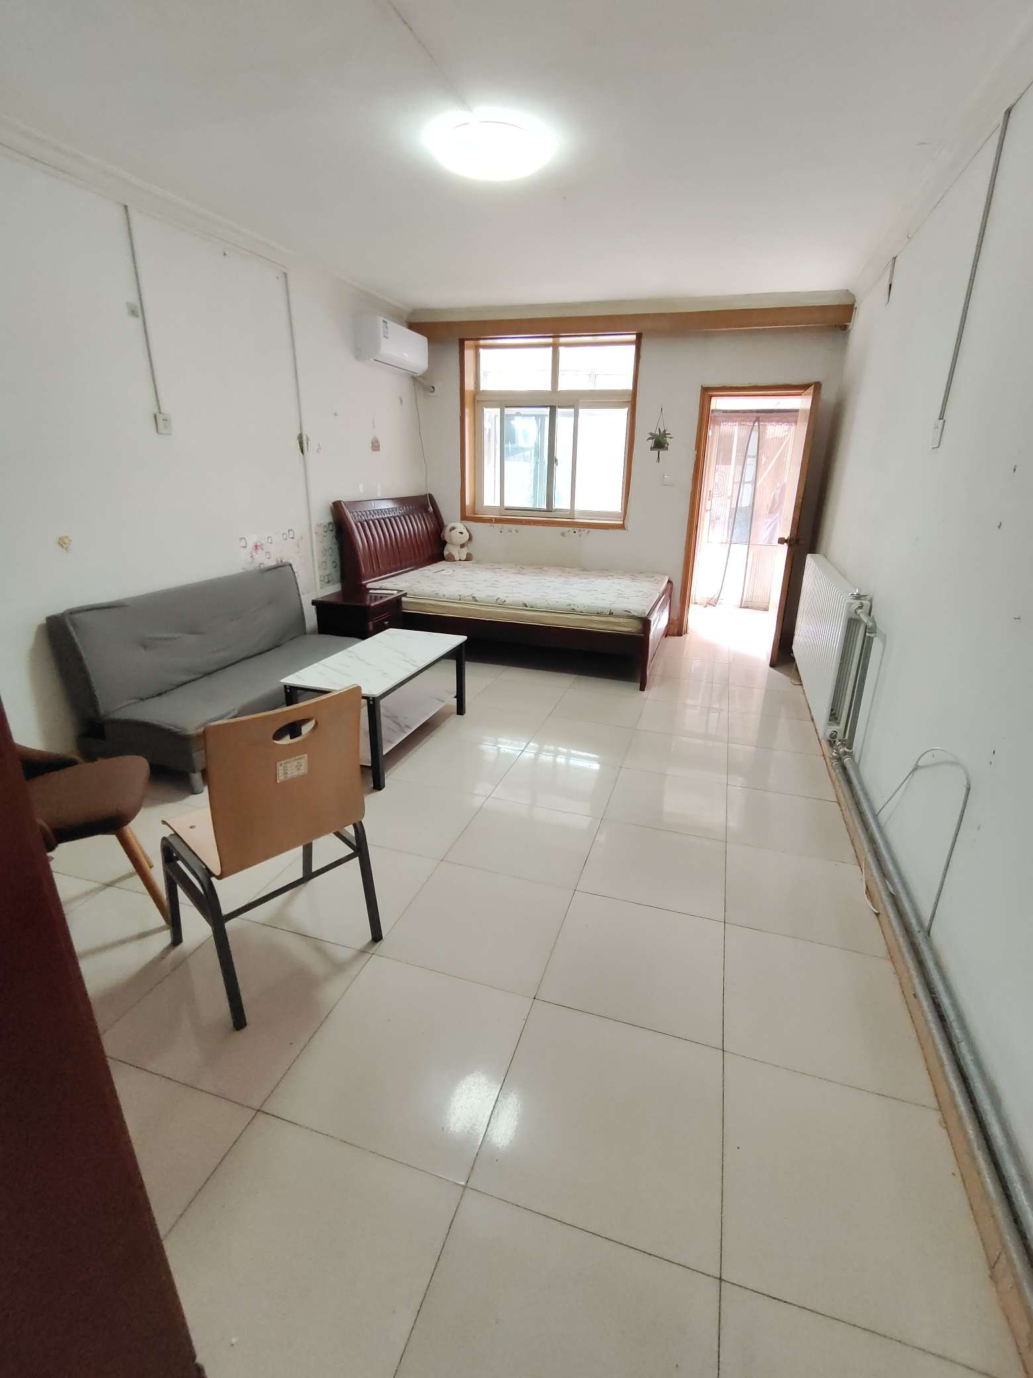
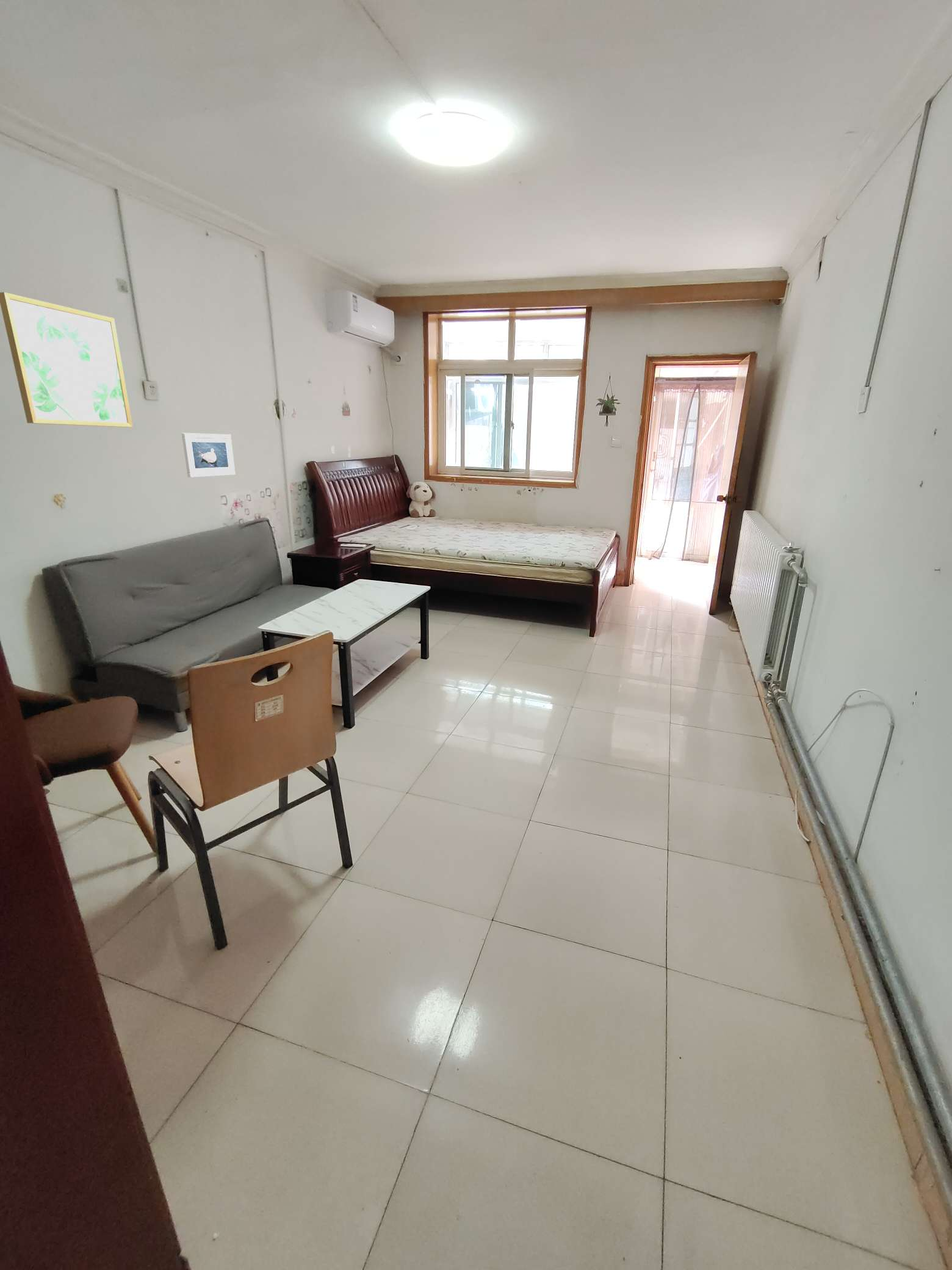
+ wall art (73, 368)
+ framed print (210, 455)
